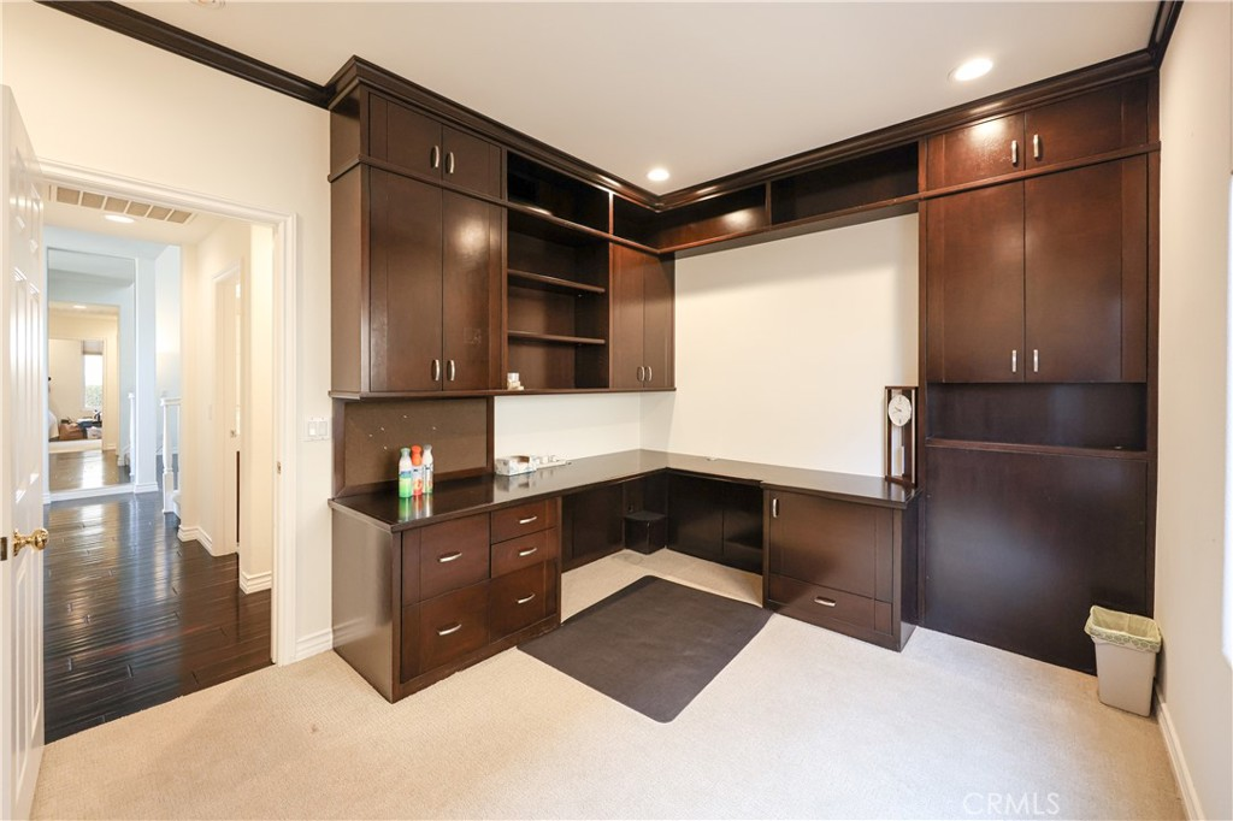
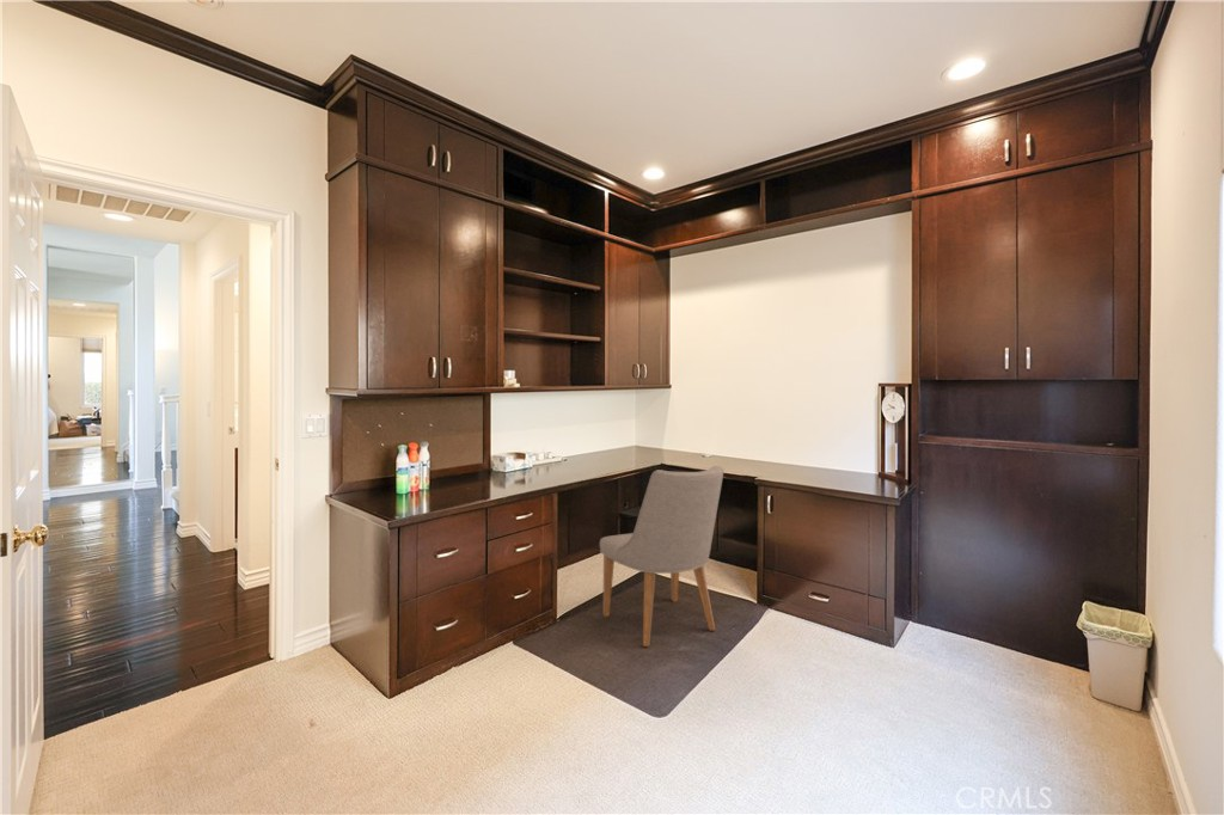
+ chair (667, 545)
